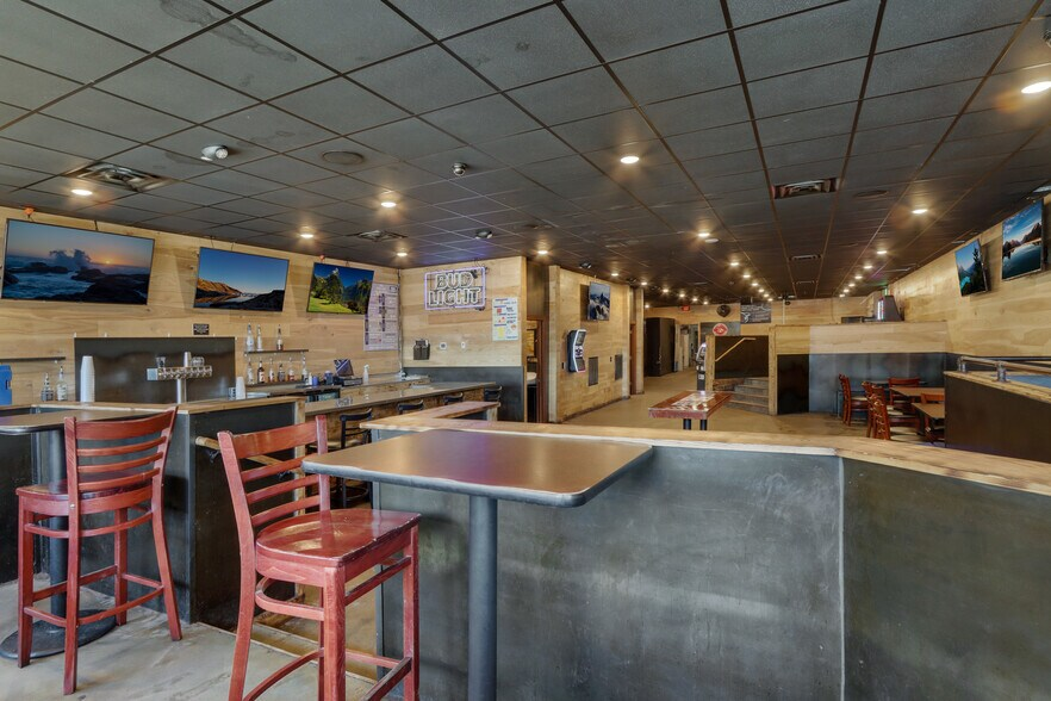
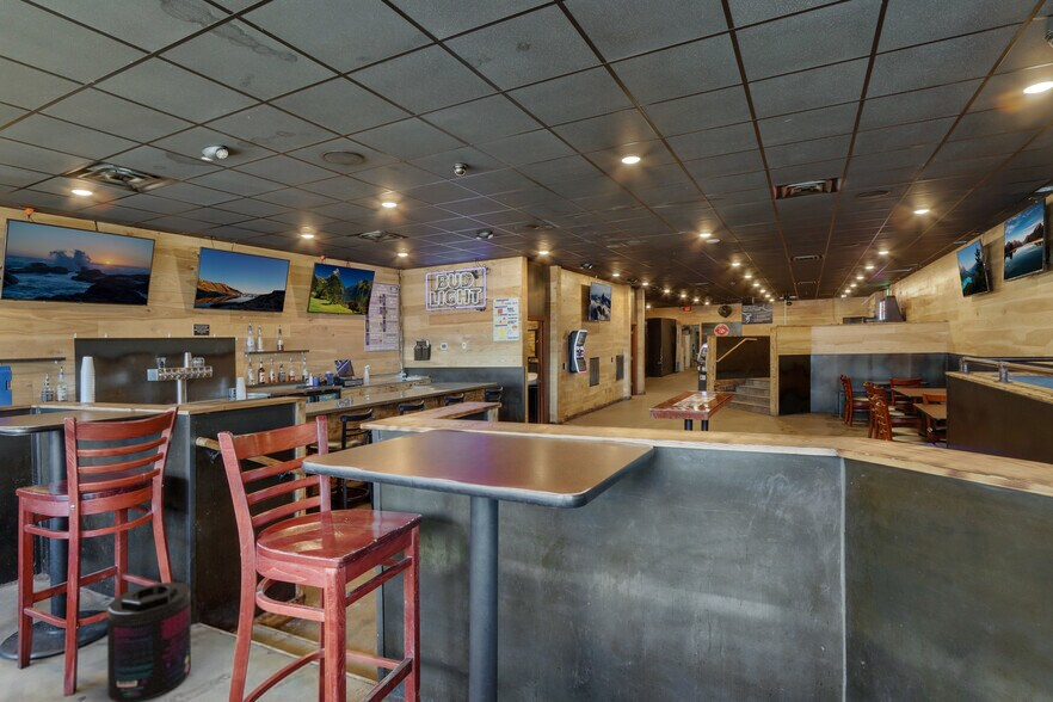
+ supplement container (150, 636)
